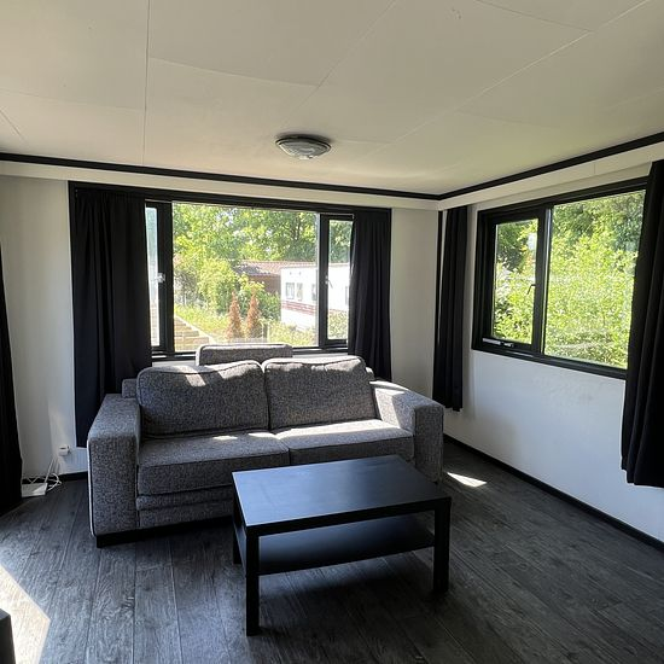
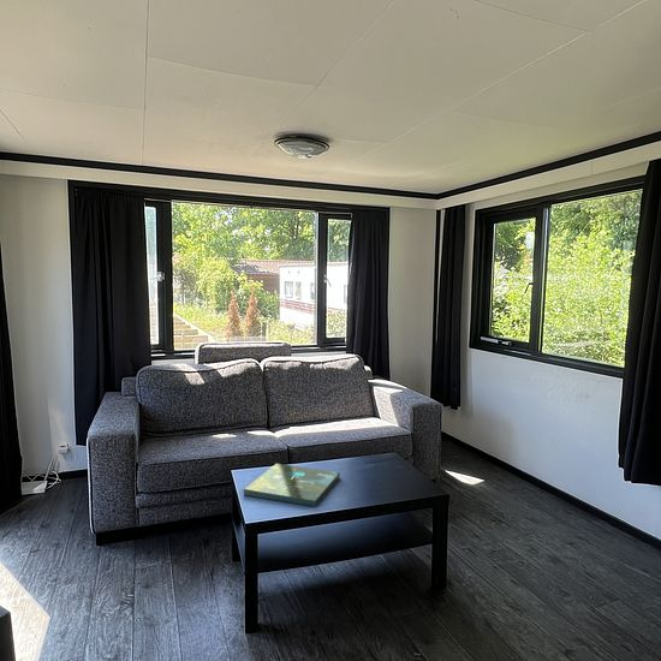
+ board game (293, 481)
